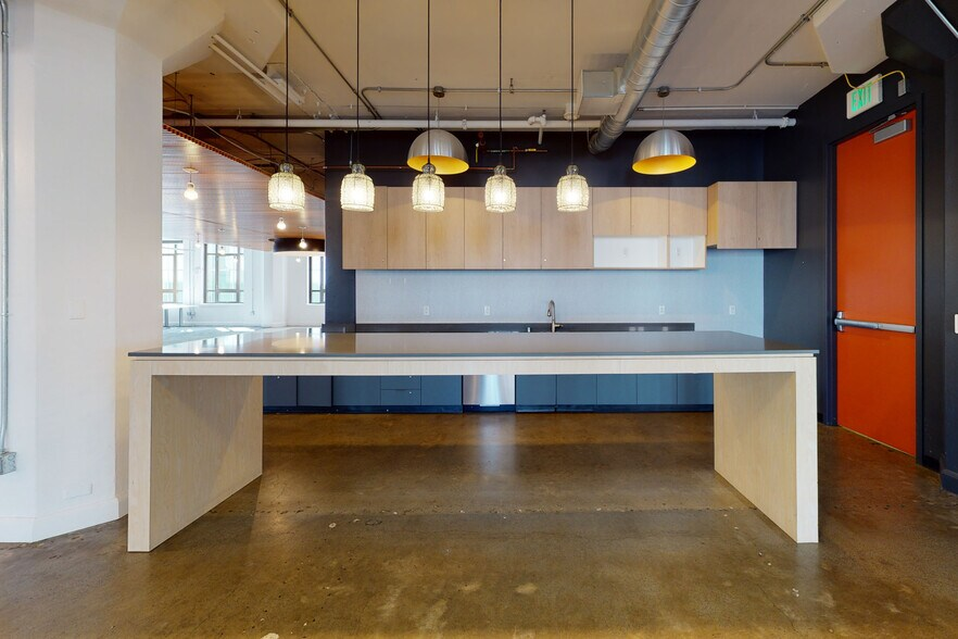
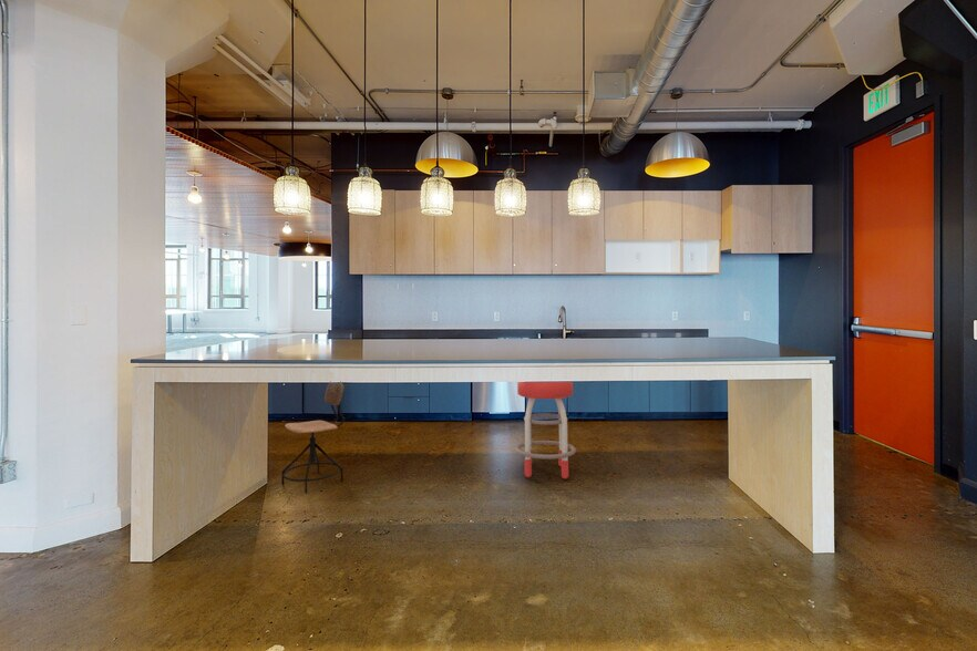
+ chair (315, 431)
+ stool (545, 423)
